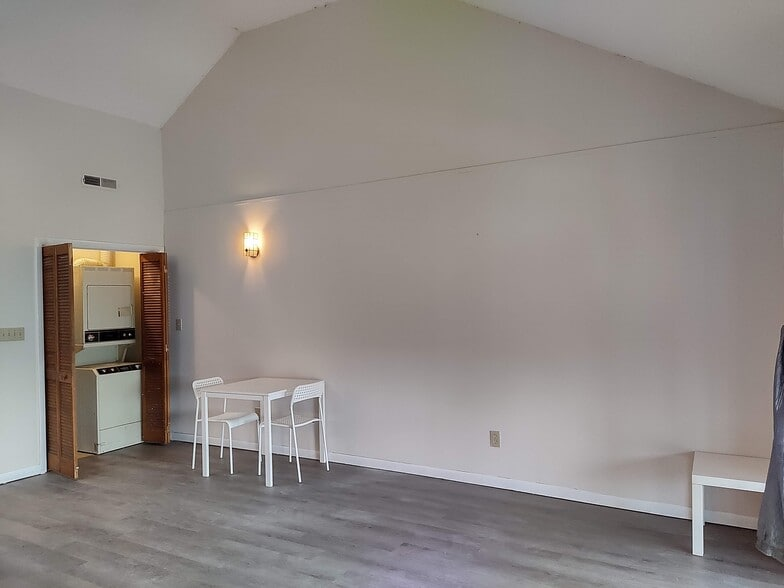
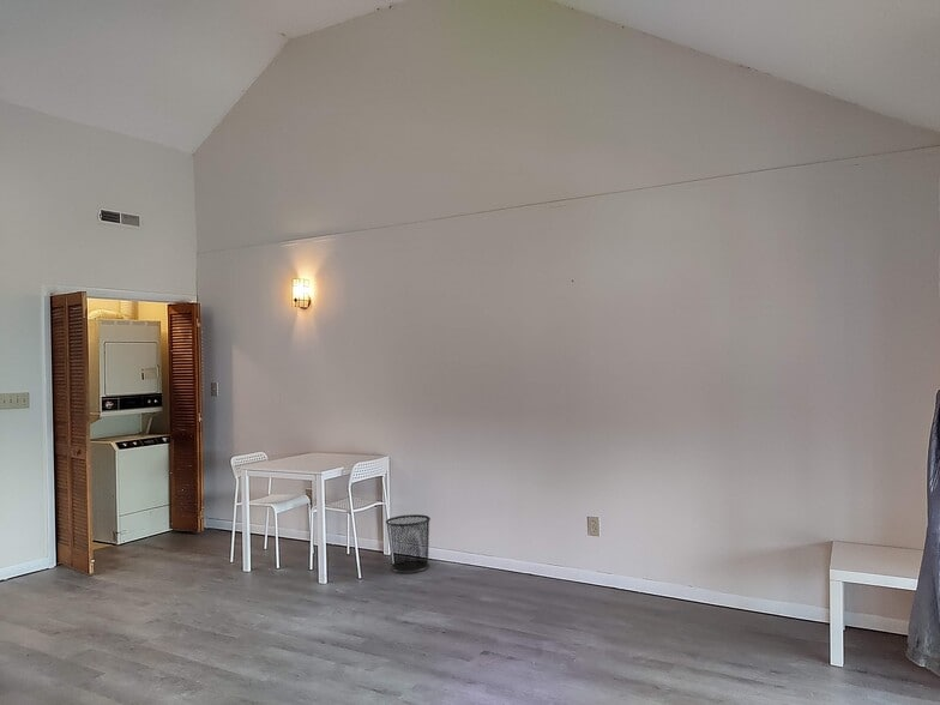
+ waste bin (409, 542)
